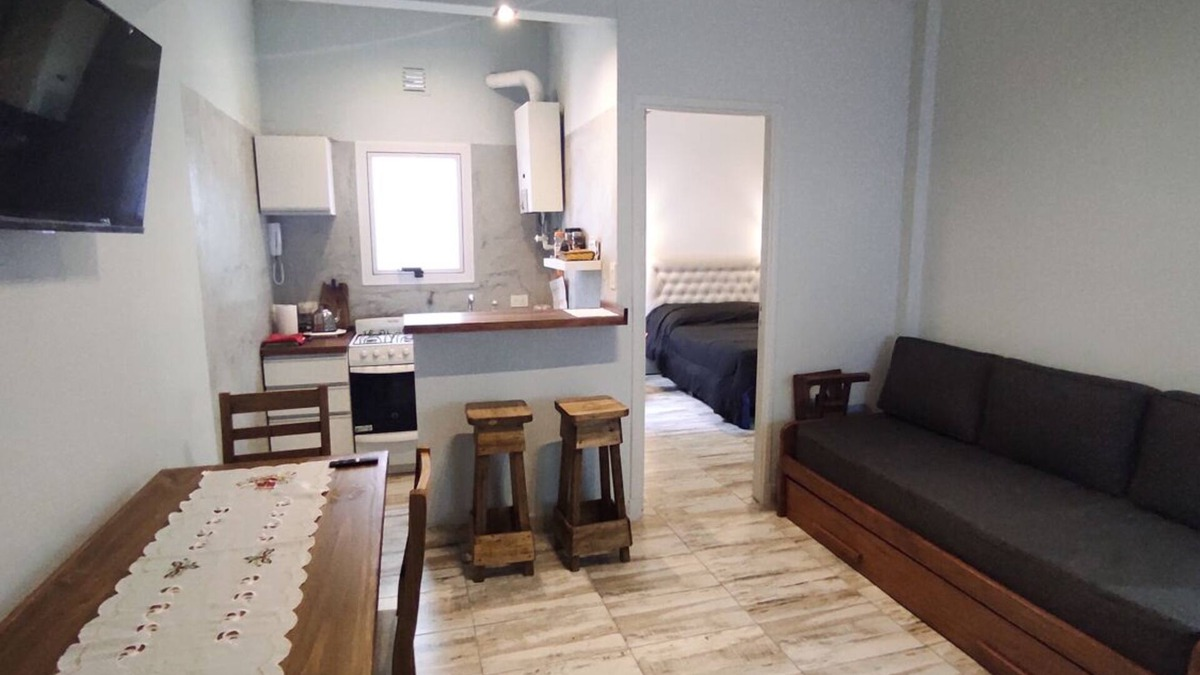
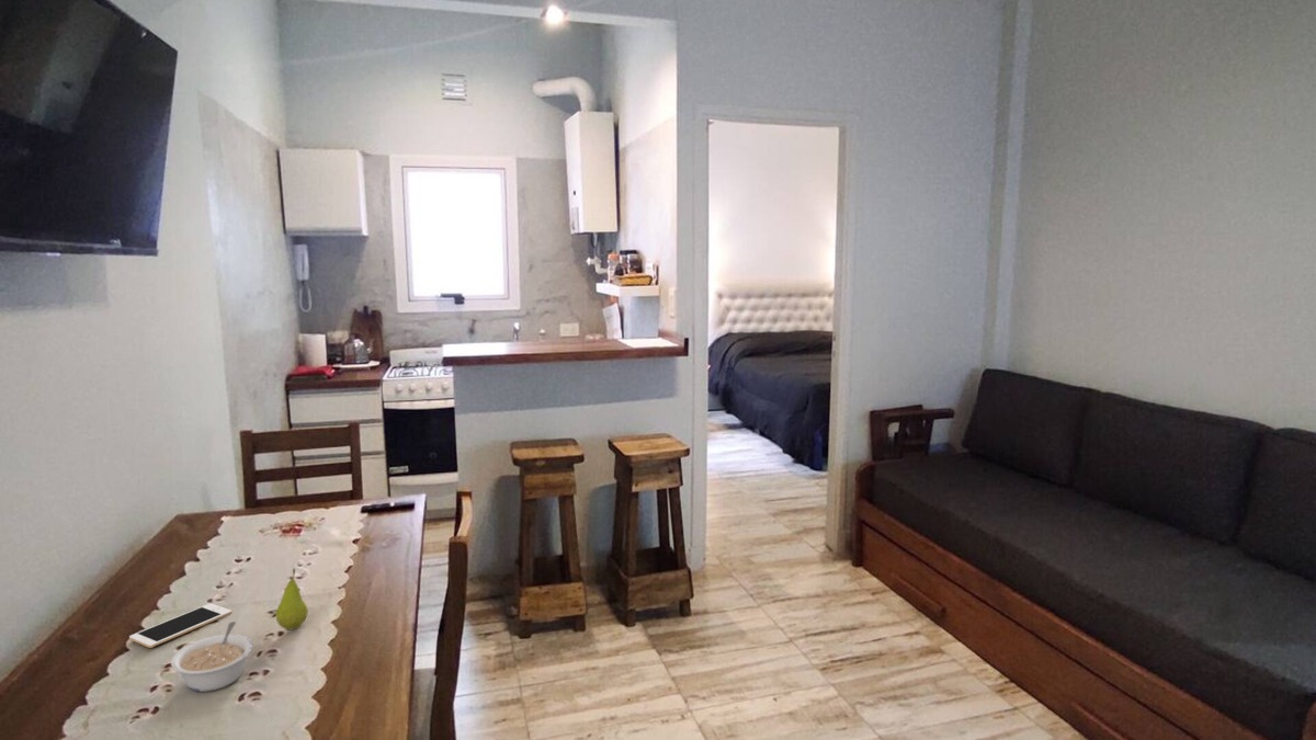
+ fruit (291, 600)
+ cell phone (182, 624)
+ legume (213, 661)
